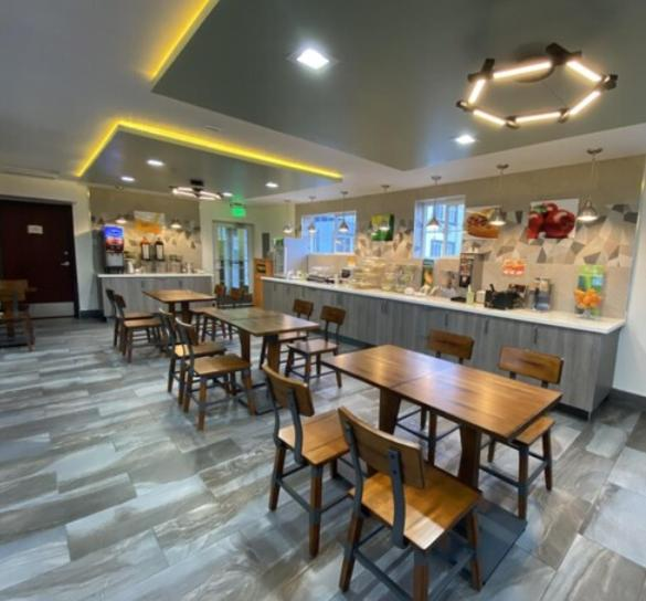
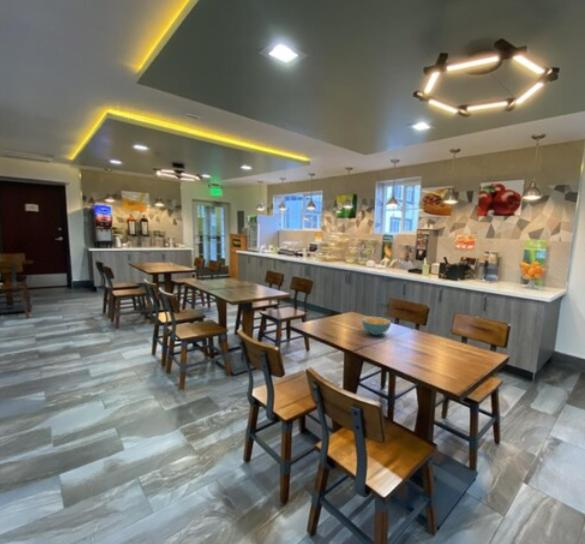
+ cereal bowl (375, 327)
